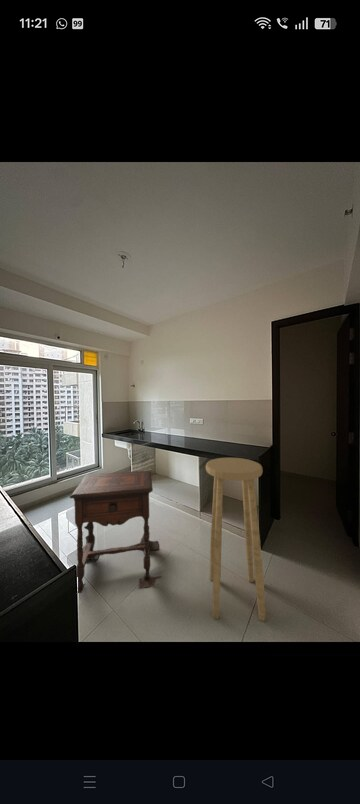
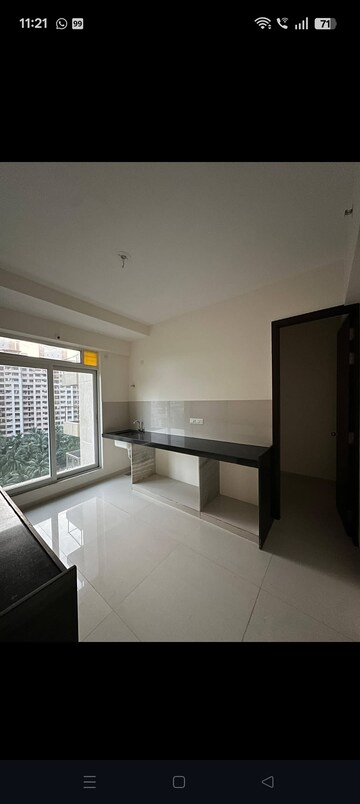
- side table (118, 523)
- stool (245, 530)
